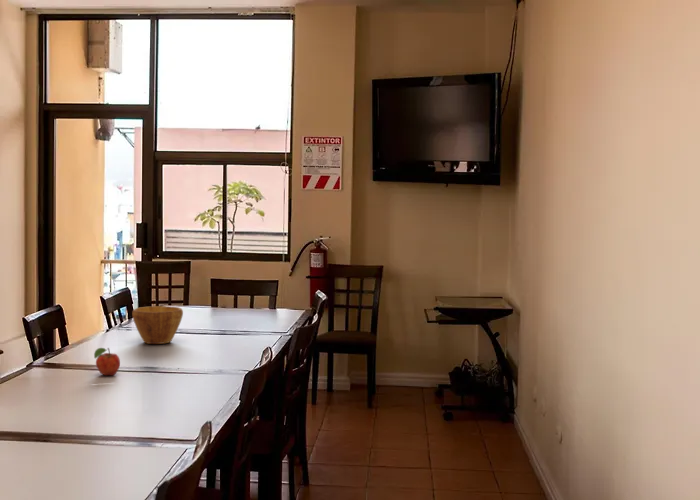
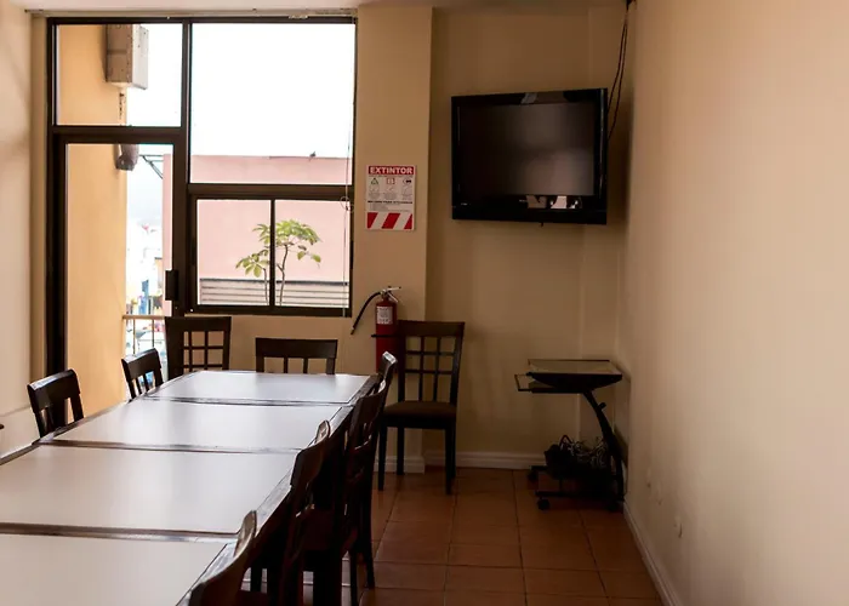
- bowl (157, 325)
- fruit (106, 361)
